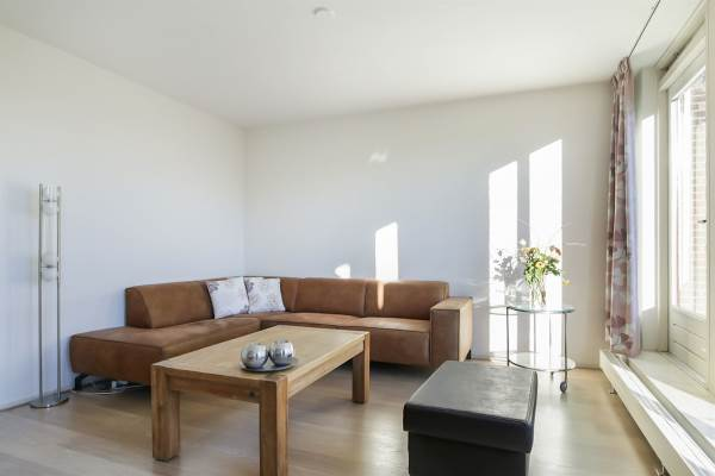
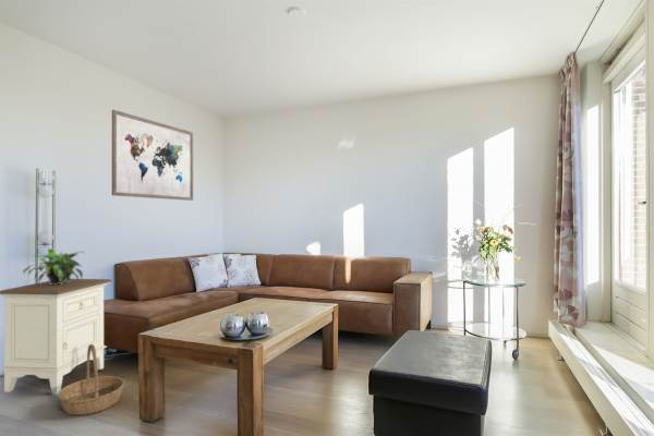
+ wall art (157, 160)
+ nightstand (60, 331)
+ basket (93, 377)
+ potted plant (55, 265)
